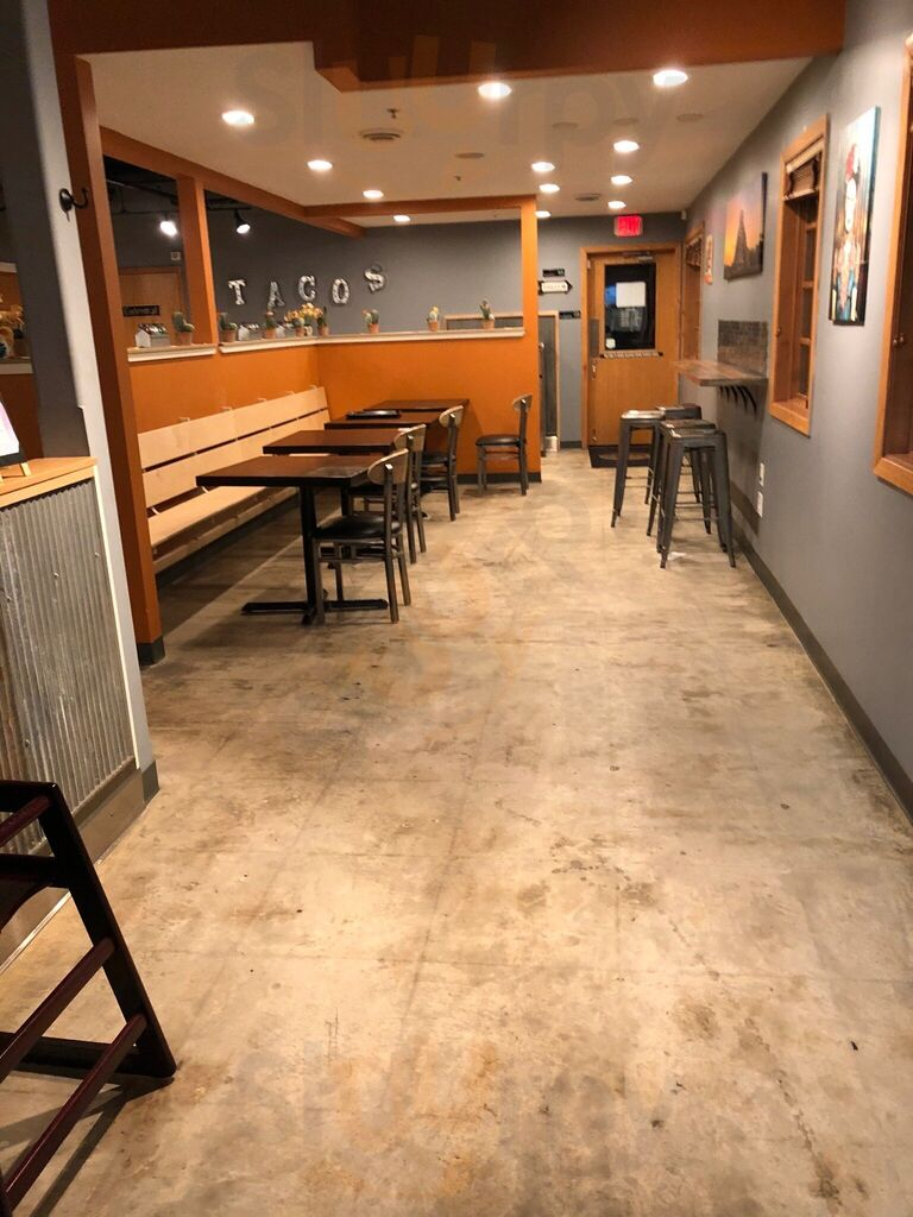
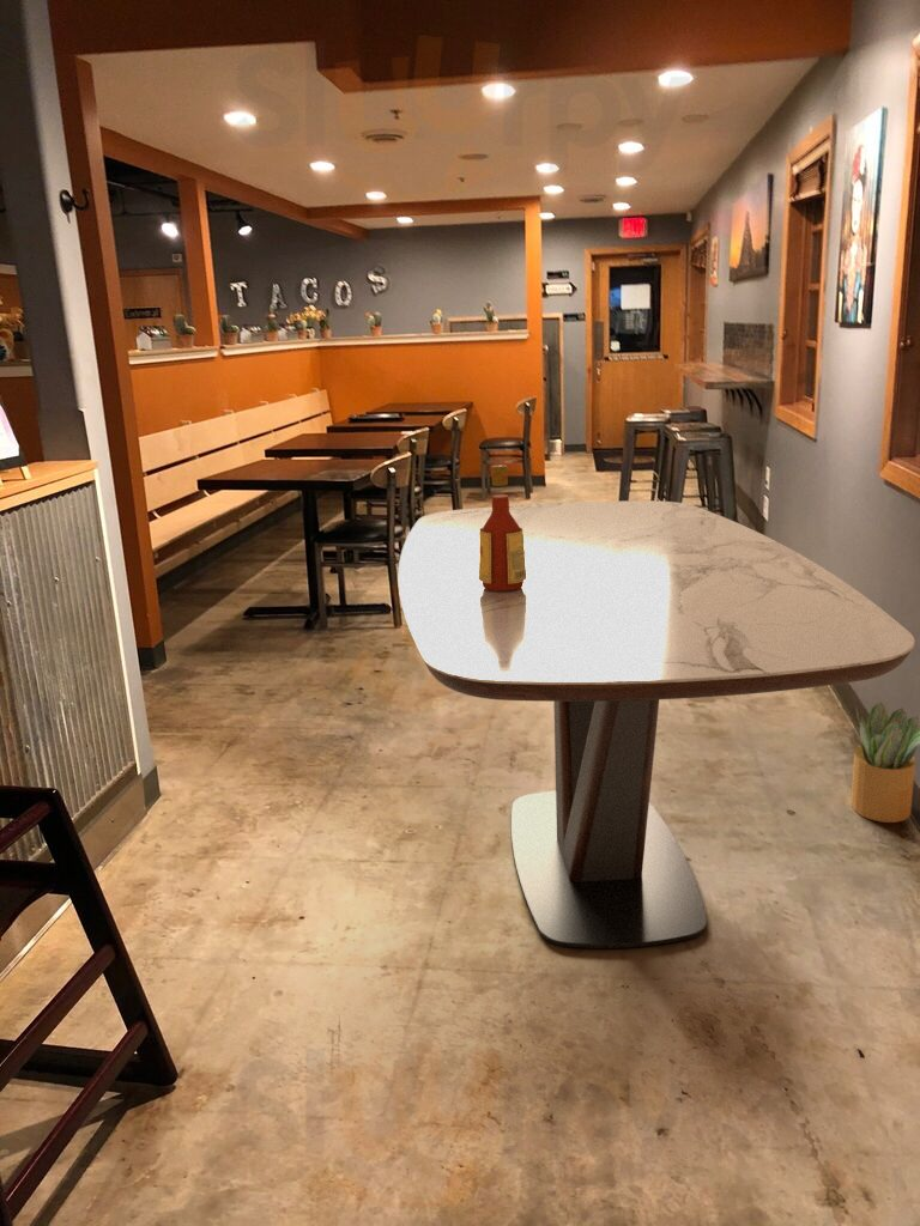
+ dining table (598, 716)
+ potted plant (883, 760)
+ bottle (501, 527)
